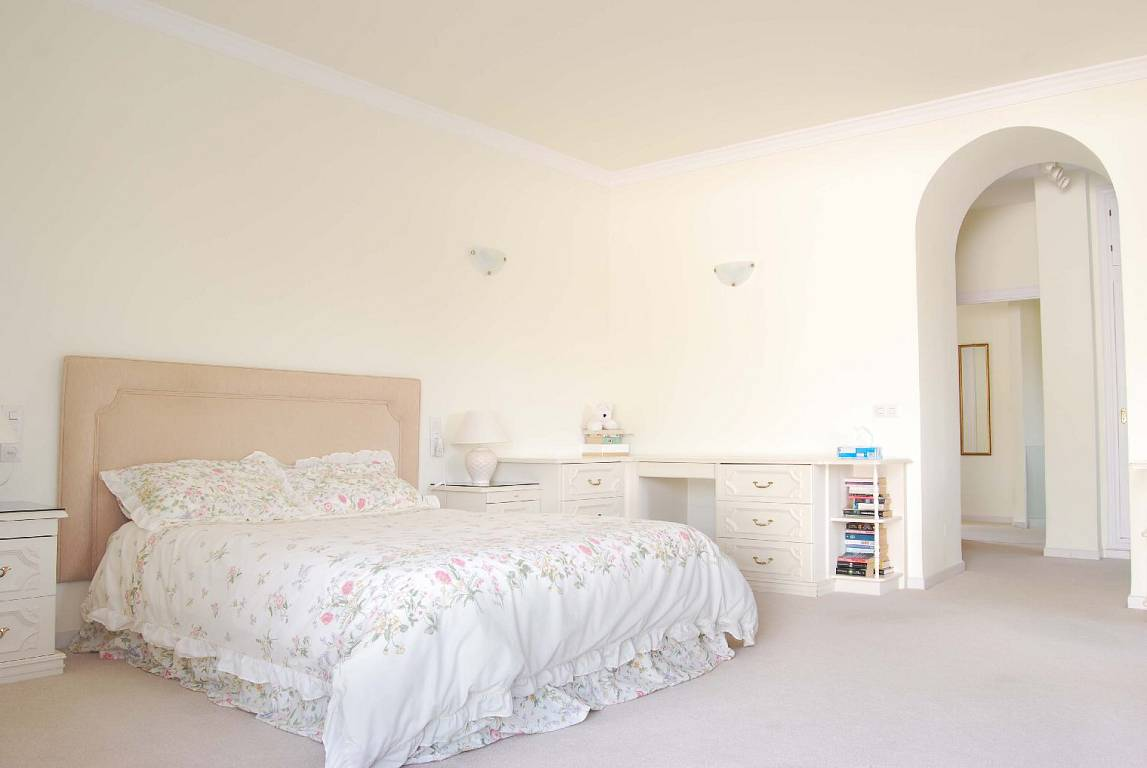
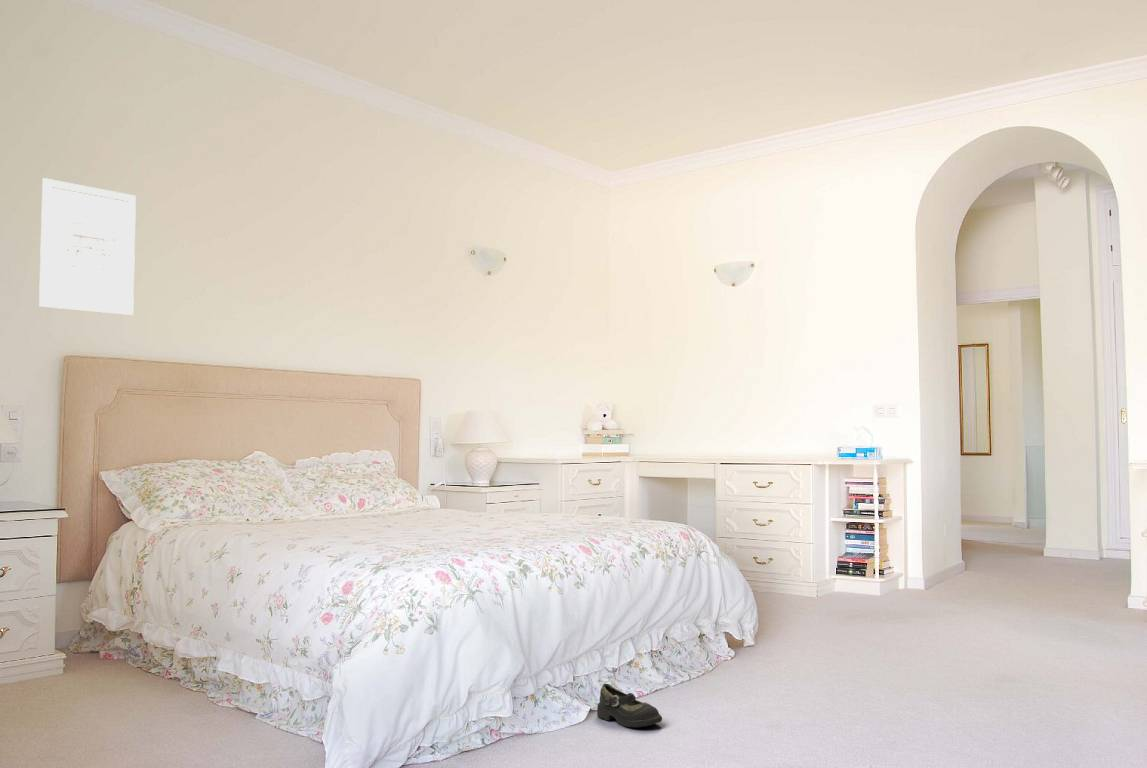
+ wall art (89, 248)
+ shoe (627, 705)
